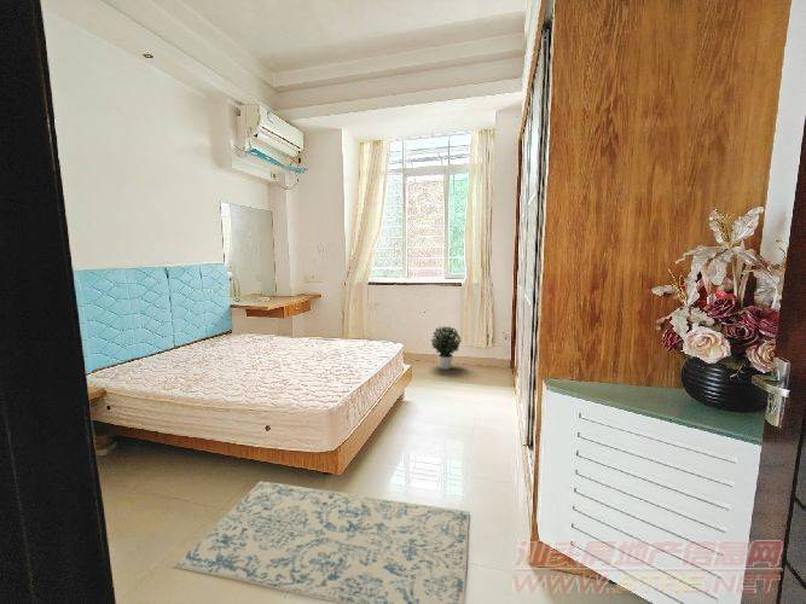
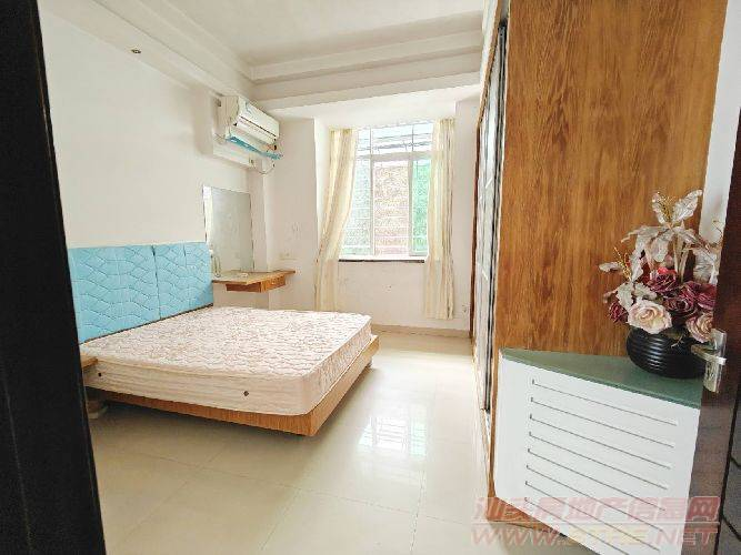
- rug (335, 536)
- potted plant (446, 347)
